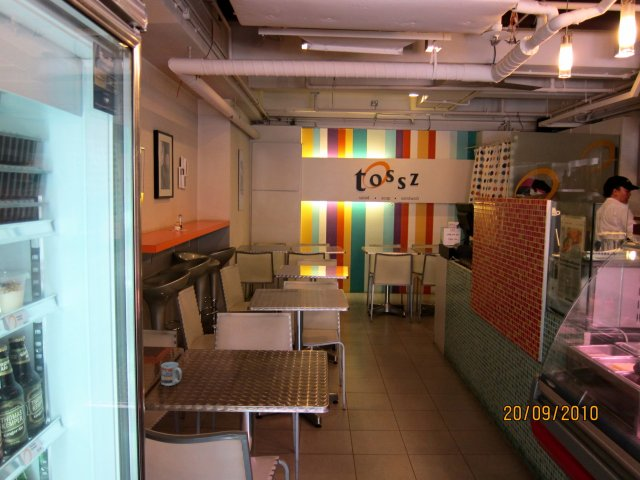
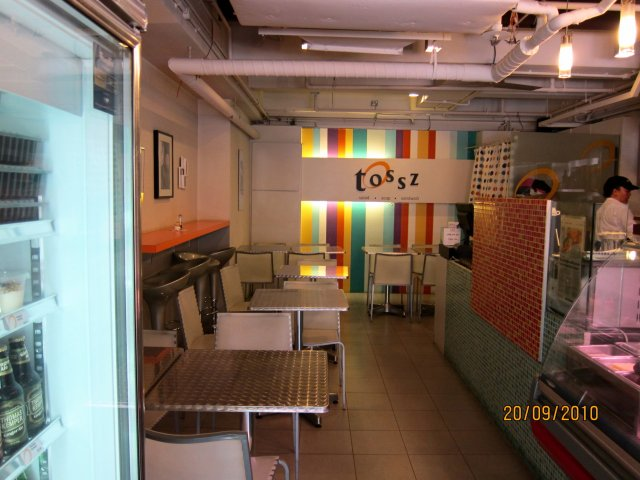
- cup (172, 374)
